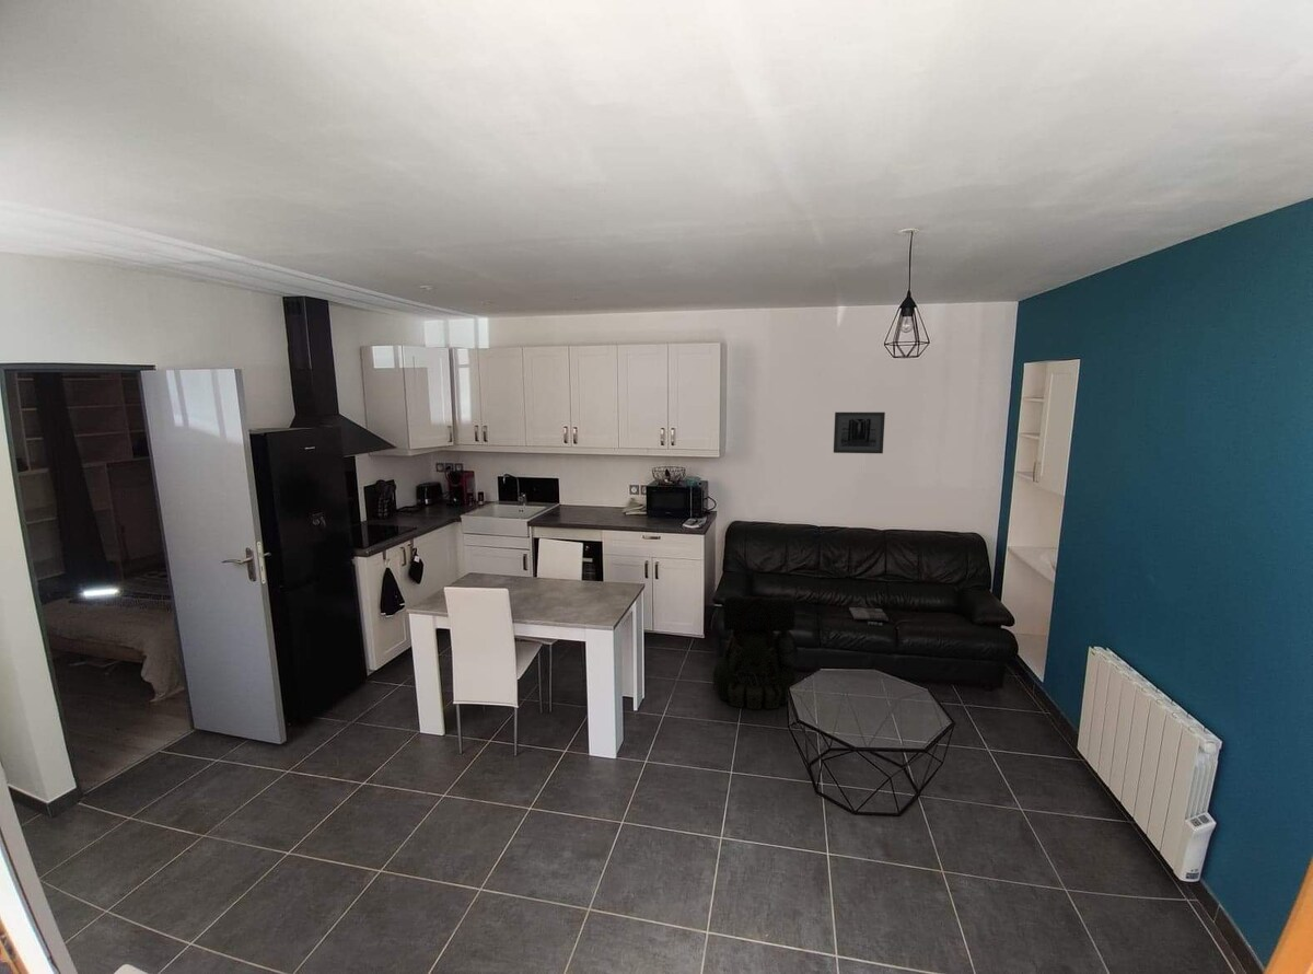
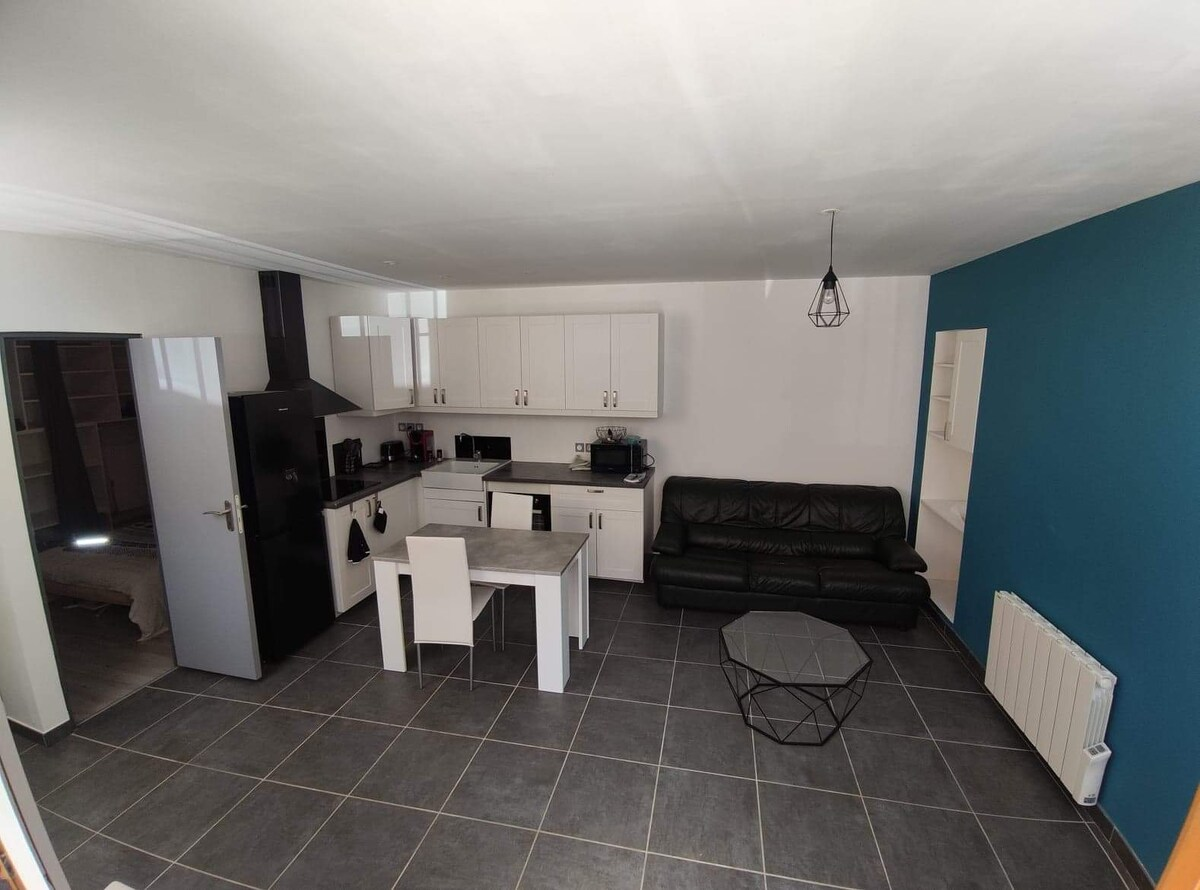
- backpack (754, 642)
- magazine (869, 615)
- wall art (858, 432)
